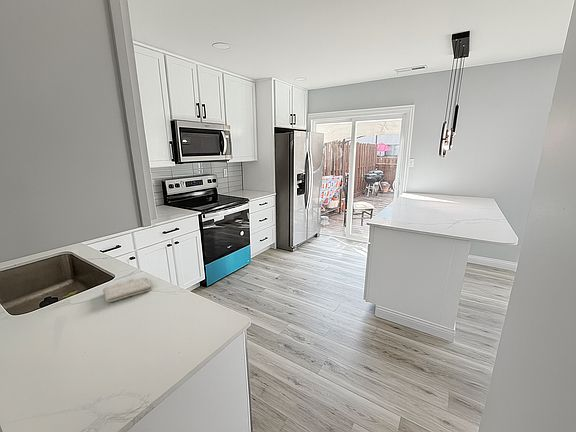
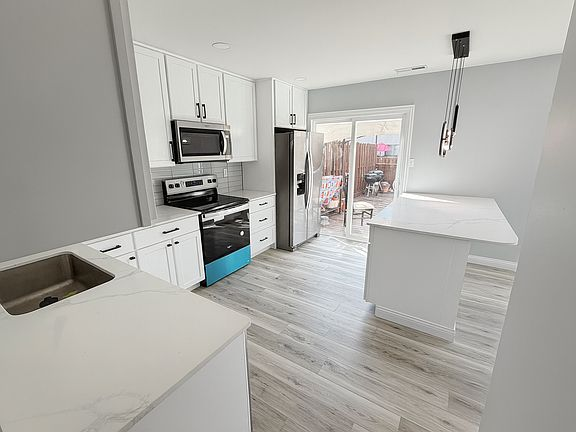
- washcloth (128, 288)
